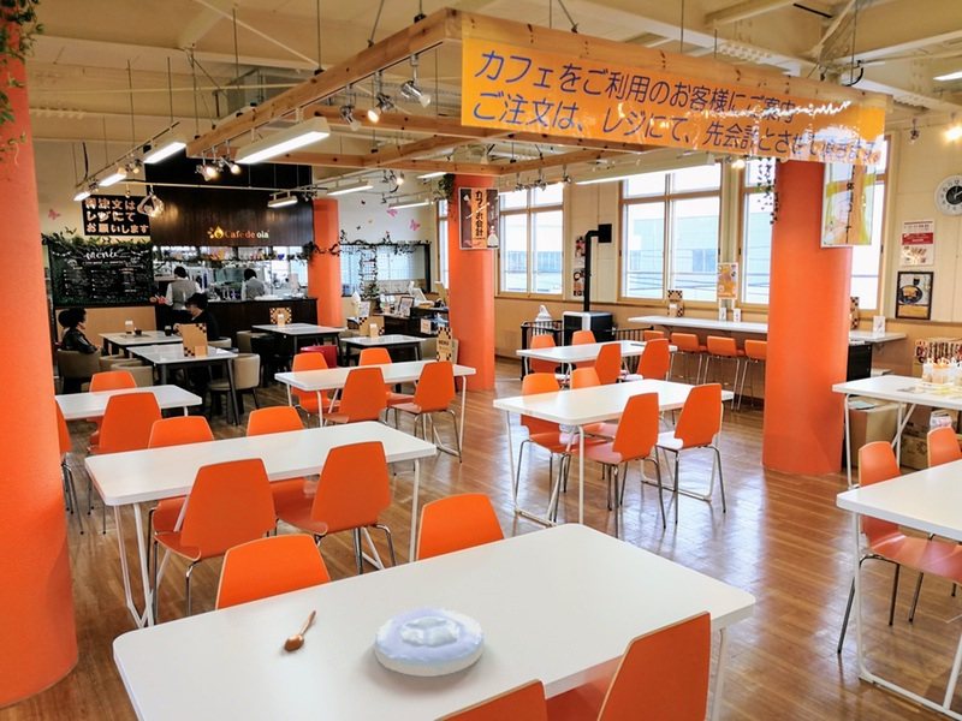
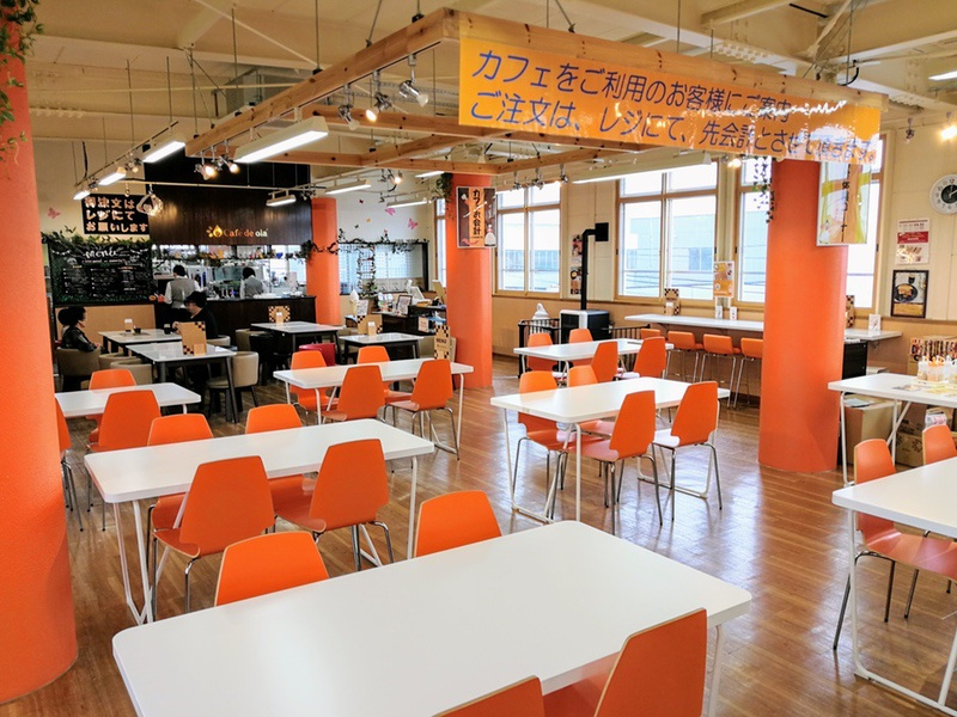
- plate (429, 637)
- spoon (302, 630)
